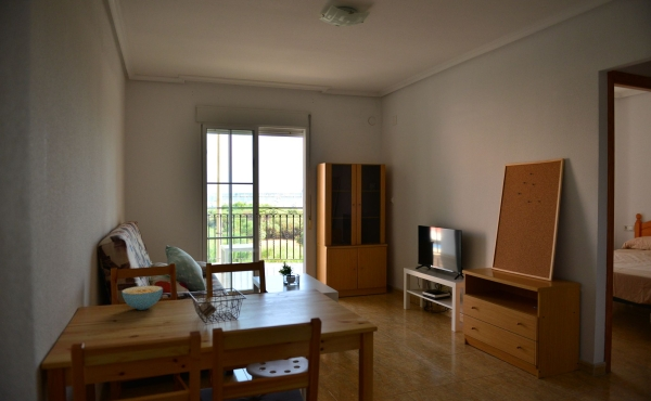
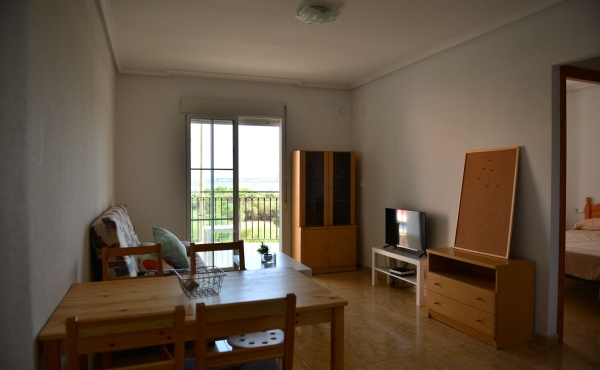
- cereal bowl (142, 298)
